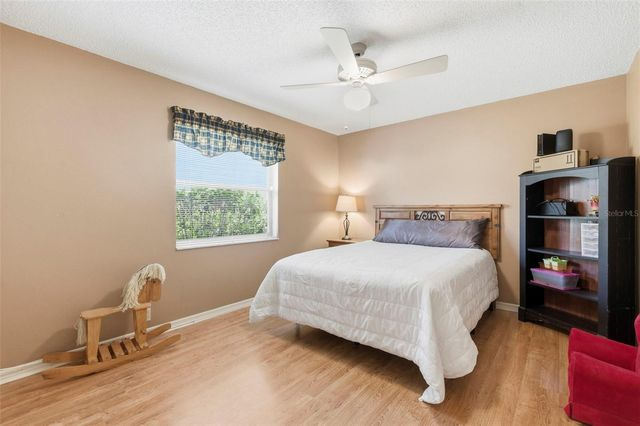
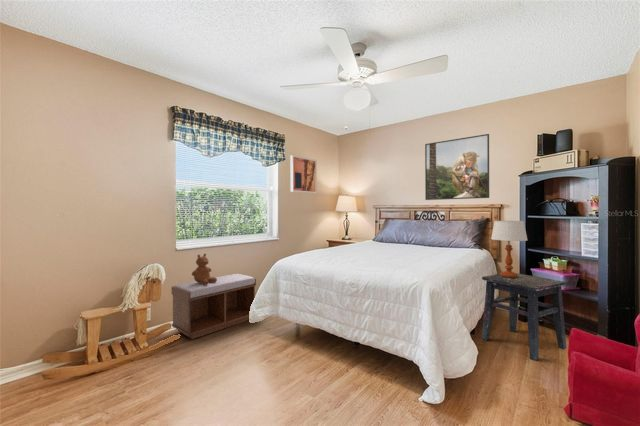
+ table lamp (508, 248)
+ bench (216, 302)
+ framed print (455, 169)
+ wall art (304, 175)
+ teddy bear (205, 268)
+ side table (522, 311)
